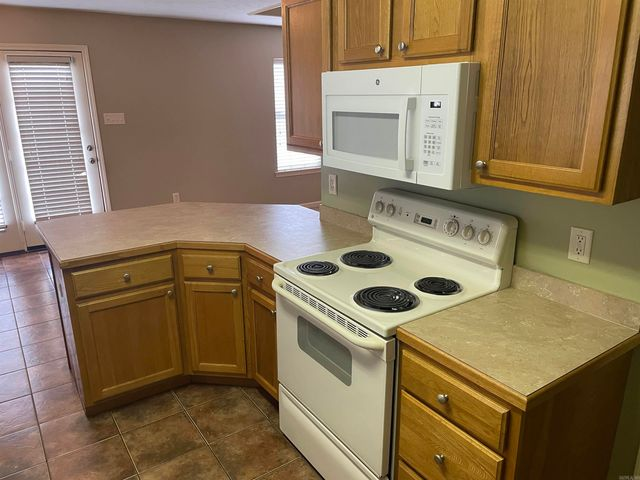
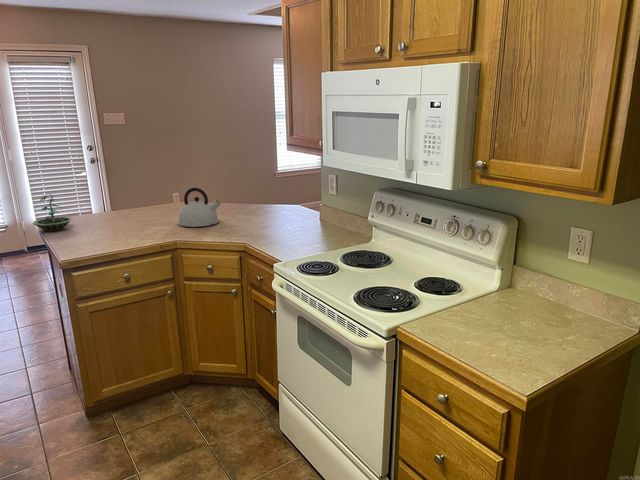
+ kettle (199, 205)
+ terrarium (50, 201)
